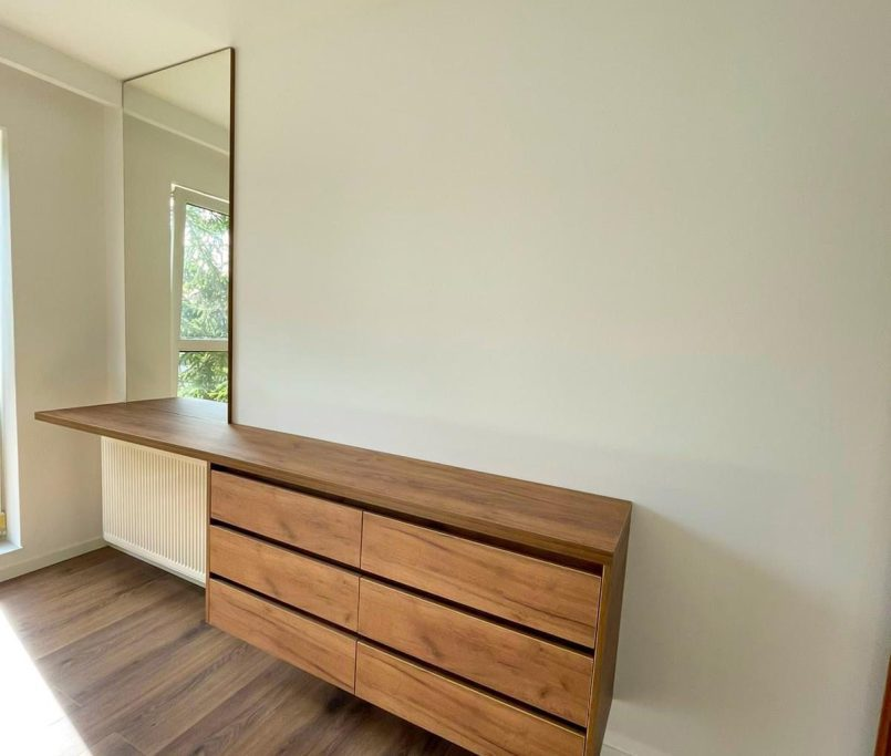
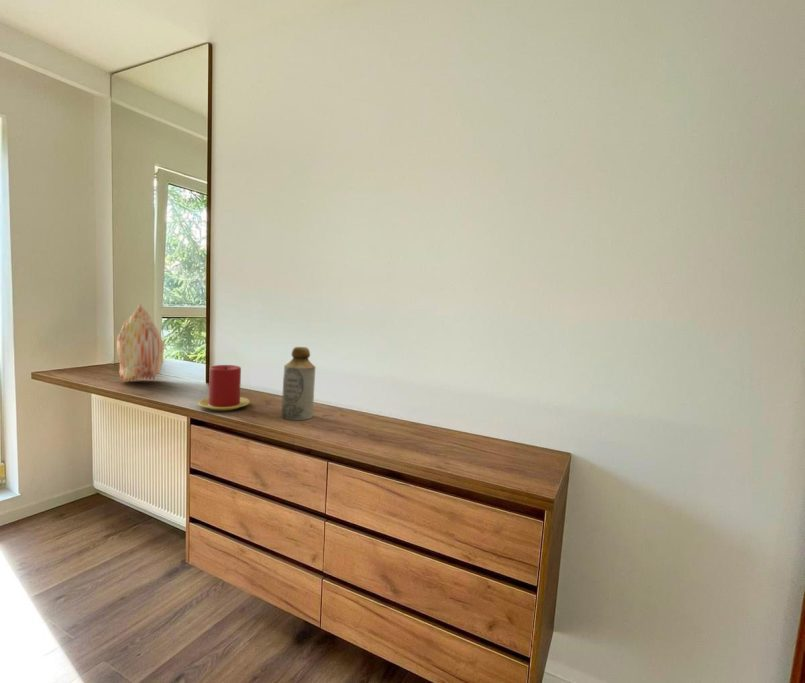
+ candle (225, 386)
+ bottle (298, 381)
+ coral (140, 343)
